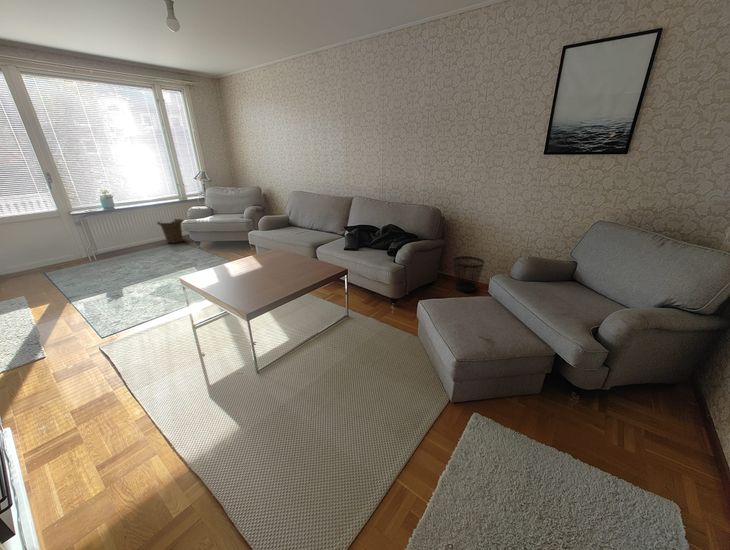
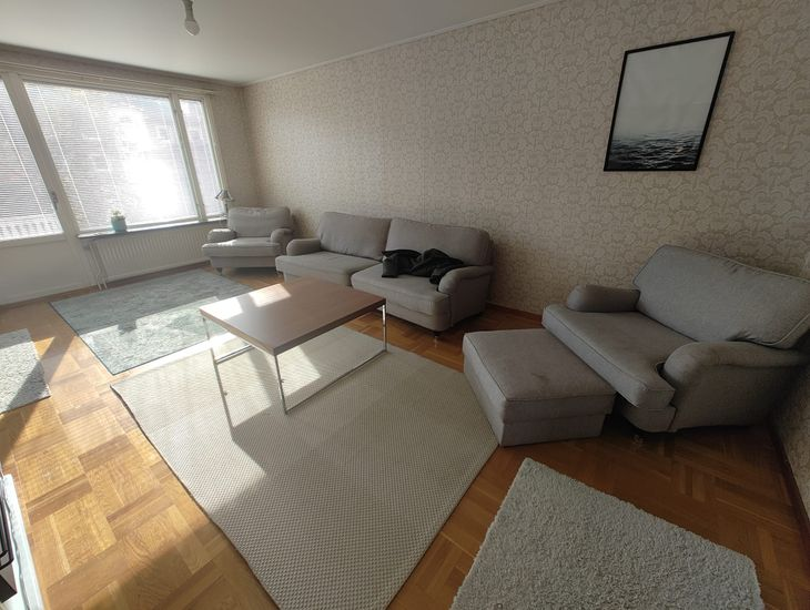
- basket (172, 231)
- wastebasket (467, 275)
